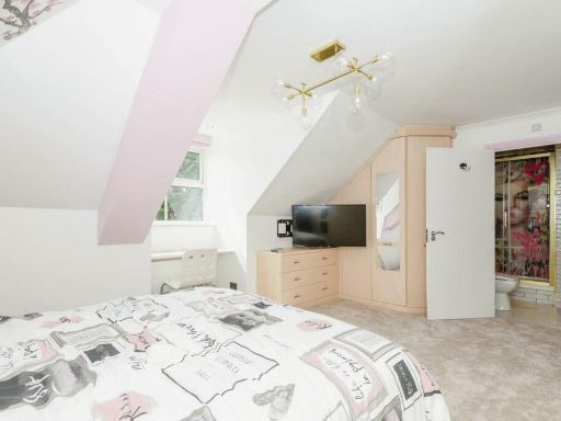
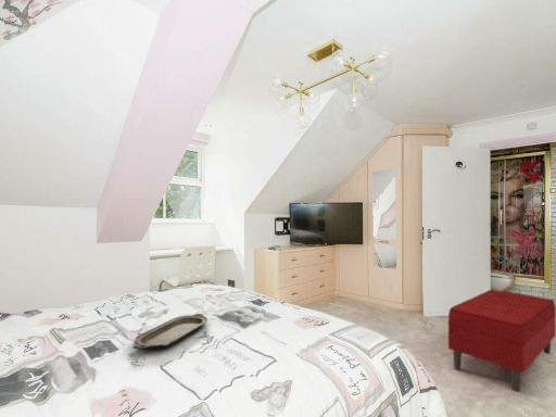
+ serving tray (174, 330)
+ bench (504, 331)
